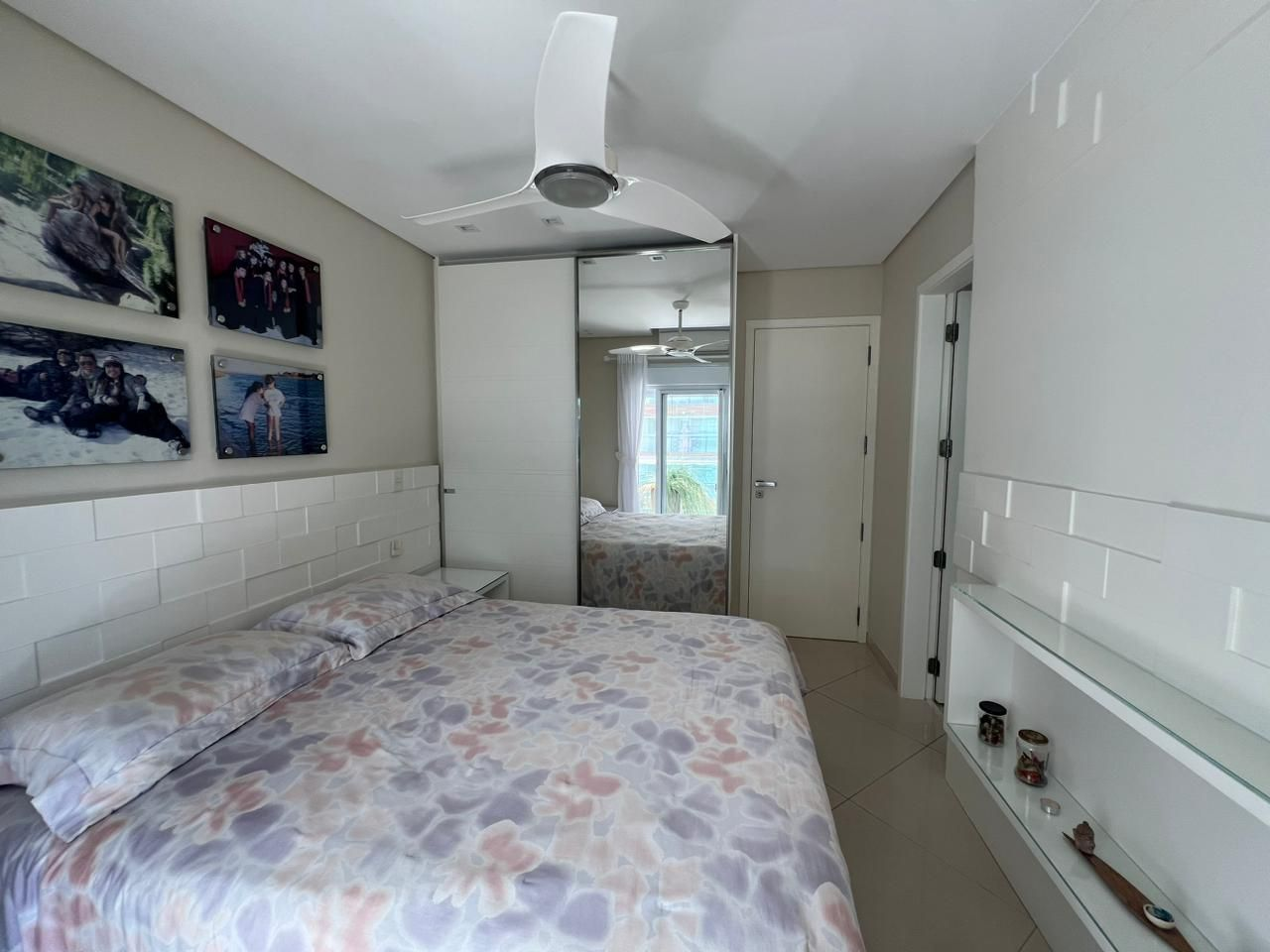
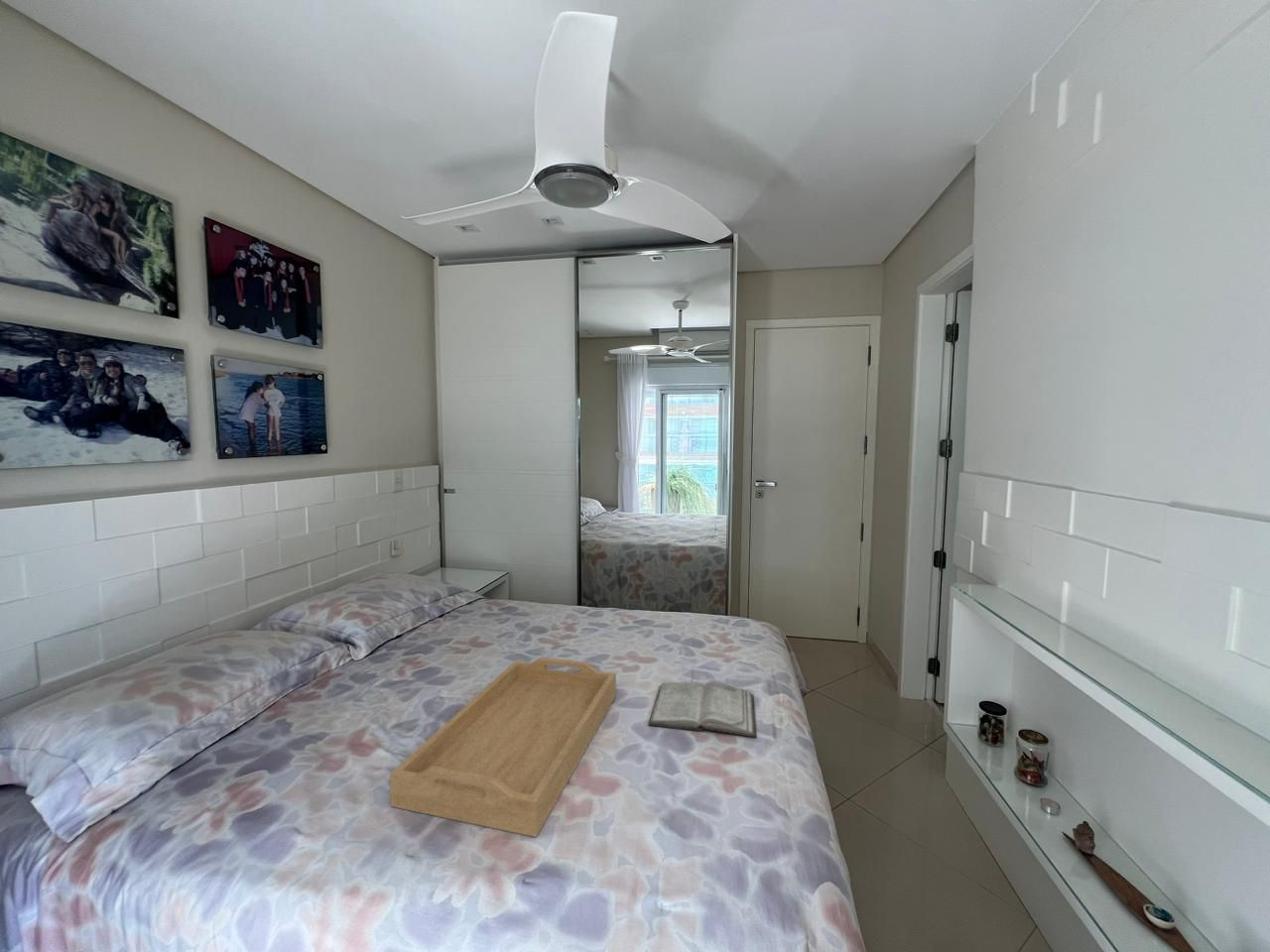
+ diary (703, 703)
+ serving tray (523, 724)
